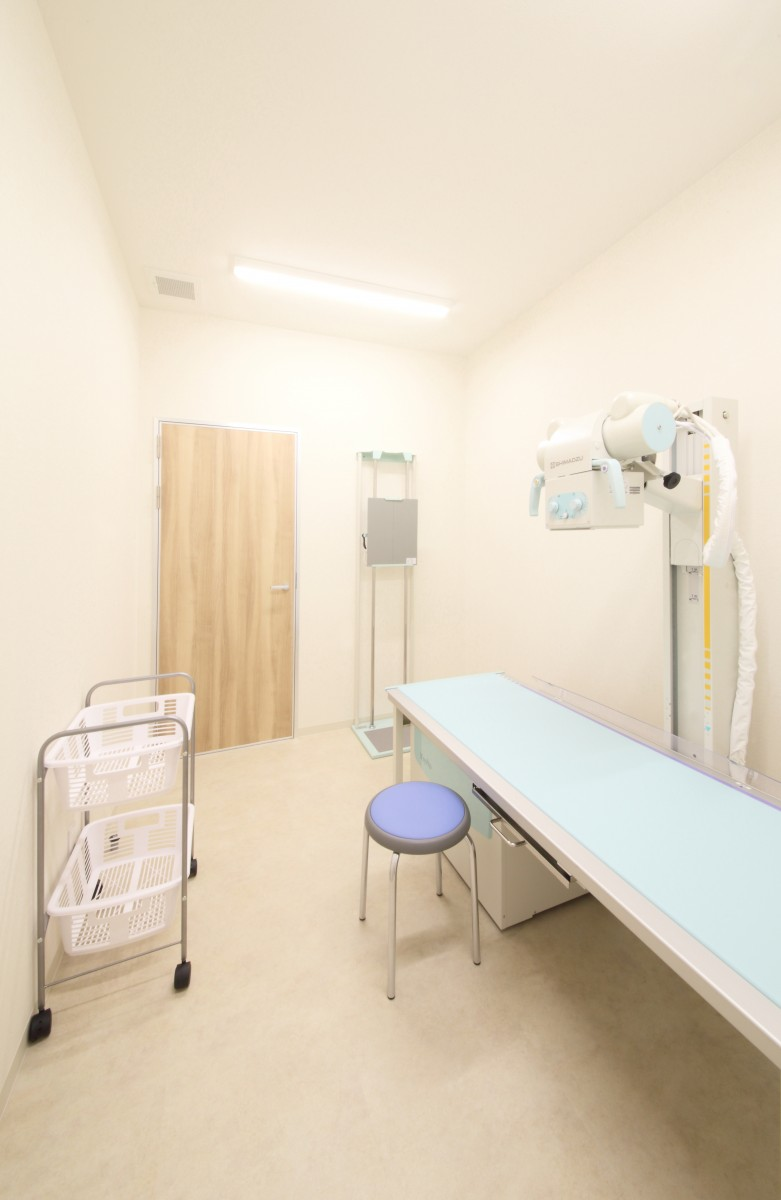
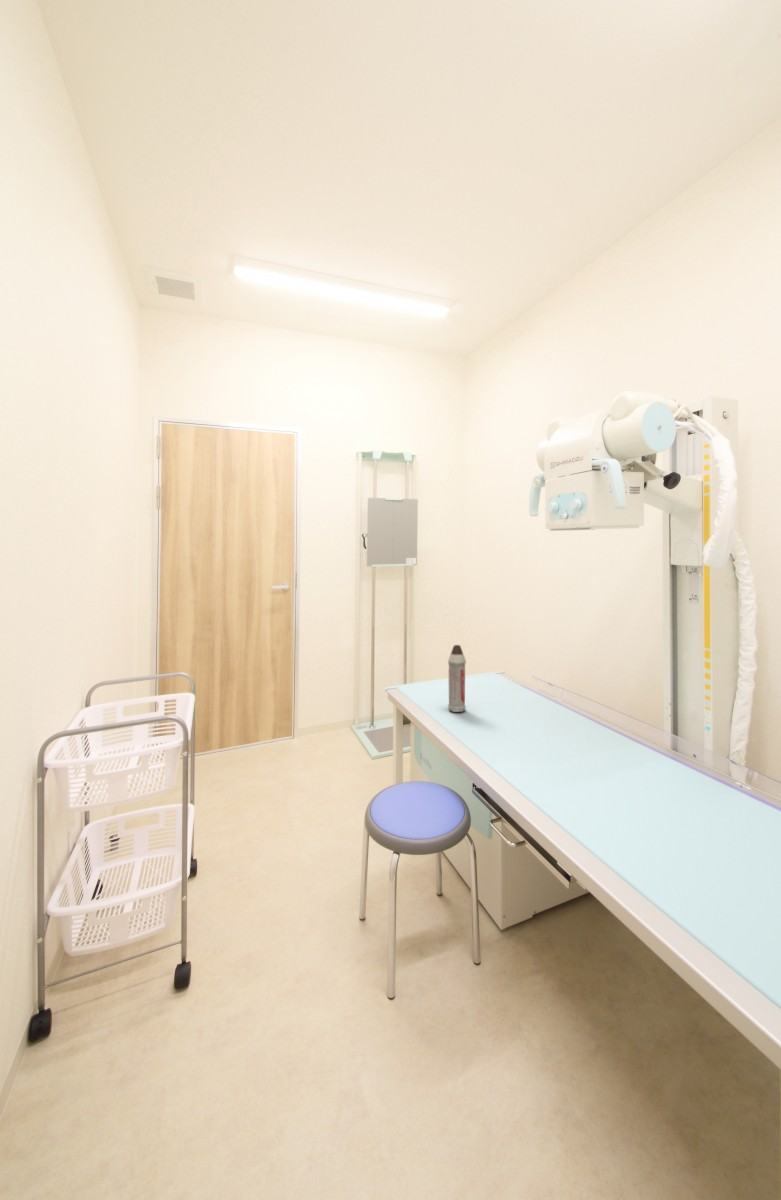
+ spray bottle (456, 677)
